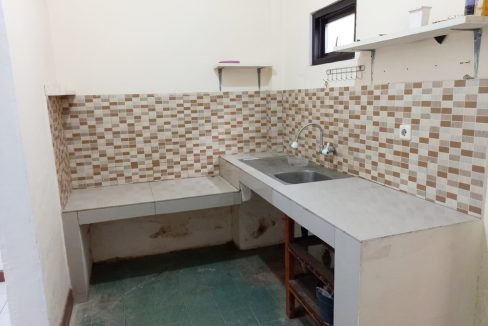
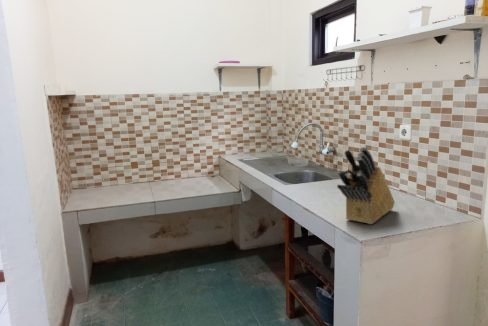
+ knife block (367, 180)
